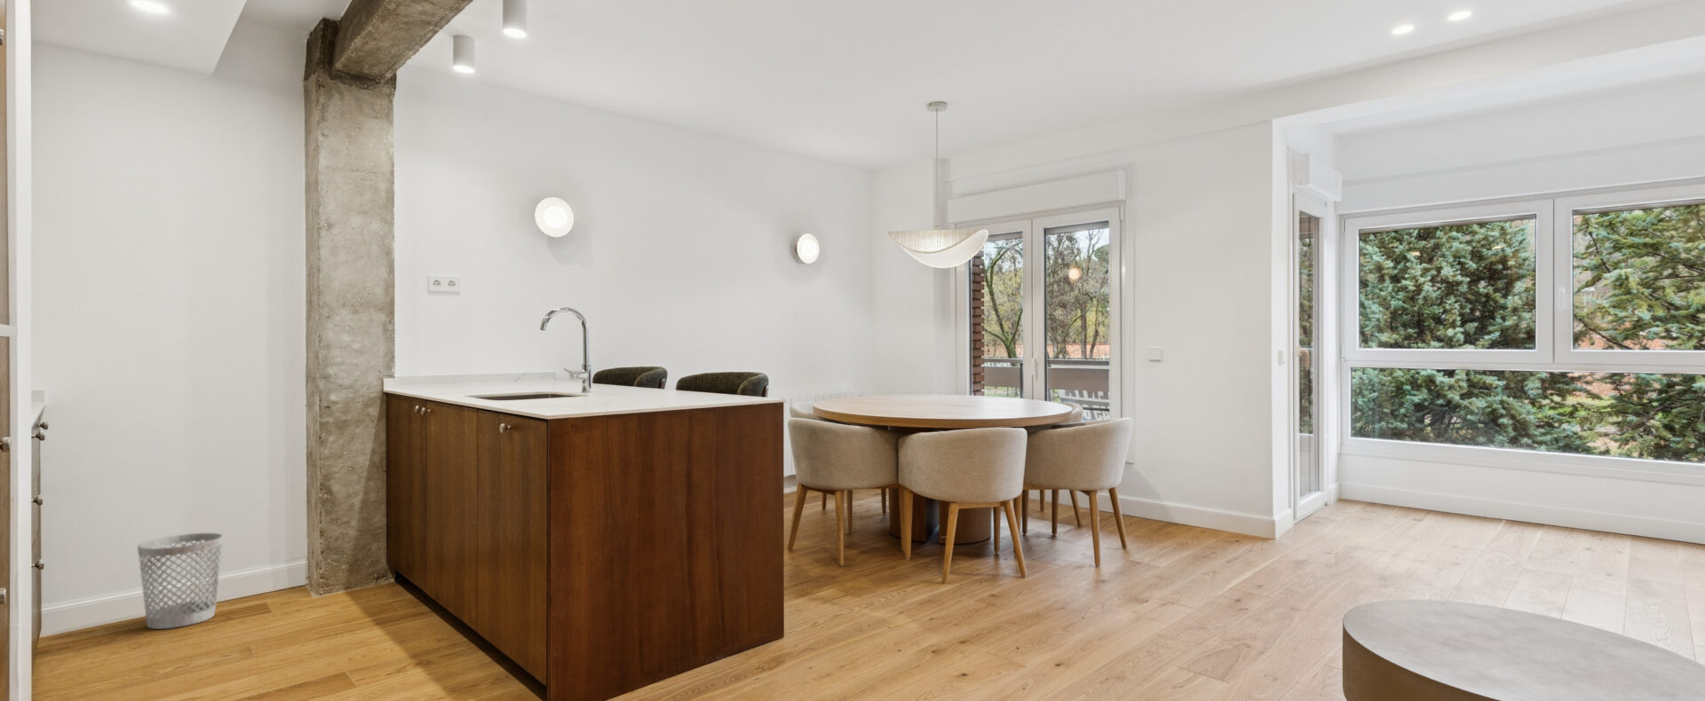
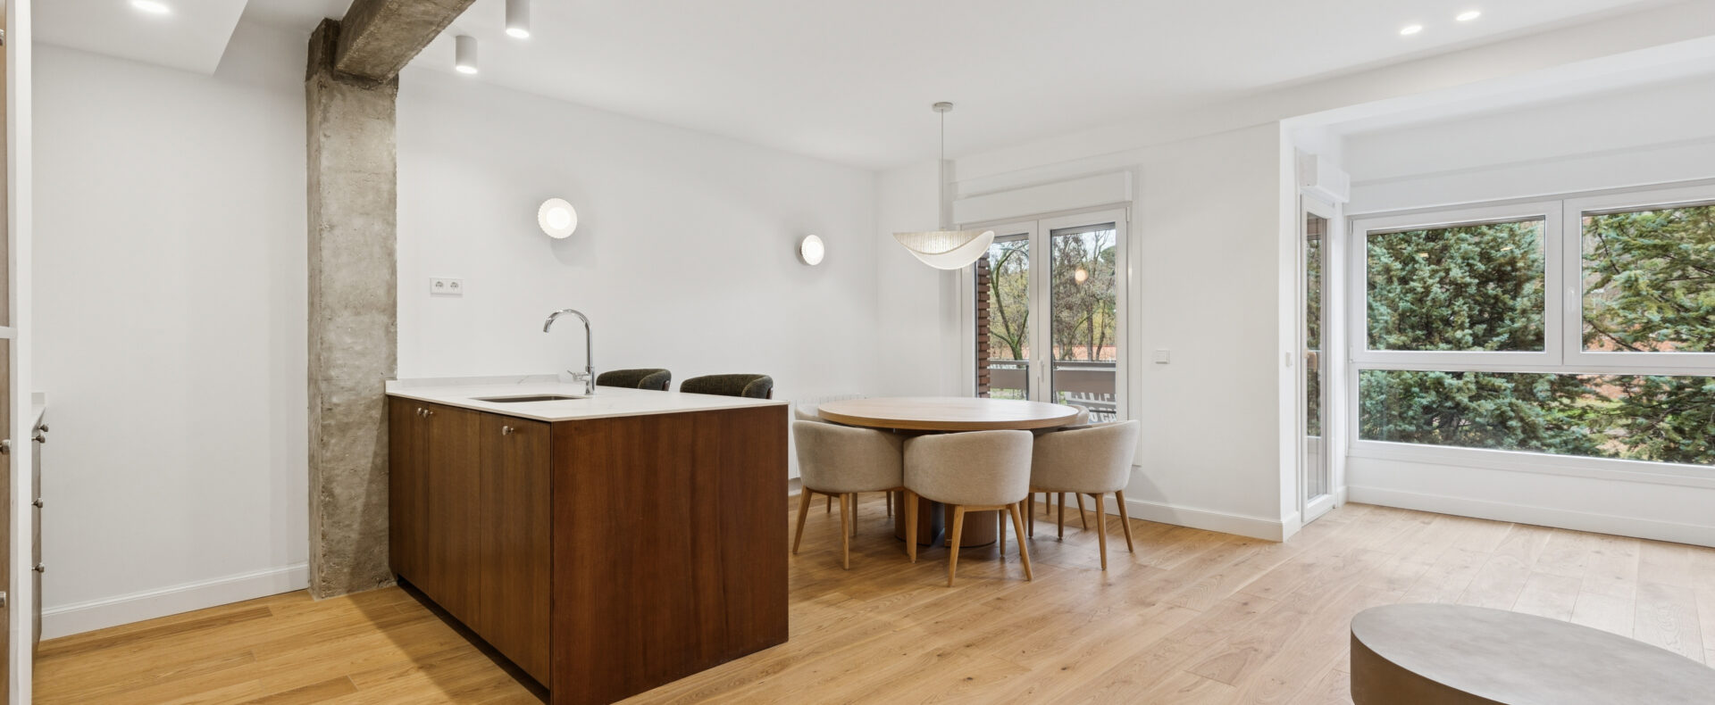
- wastebasket (182, 579)
